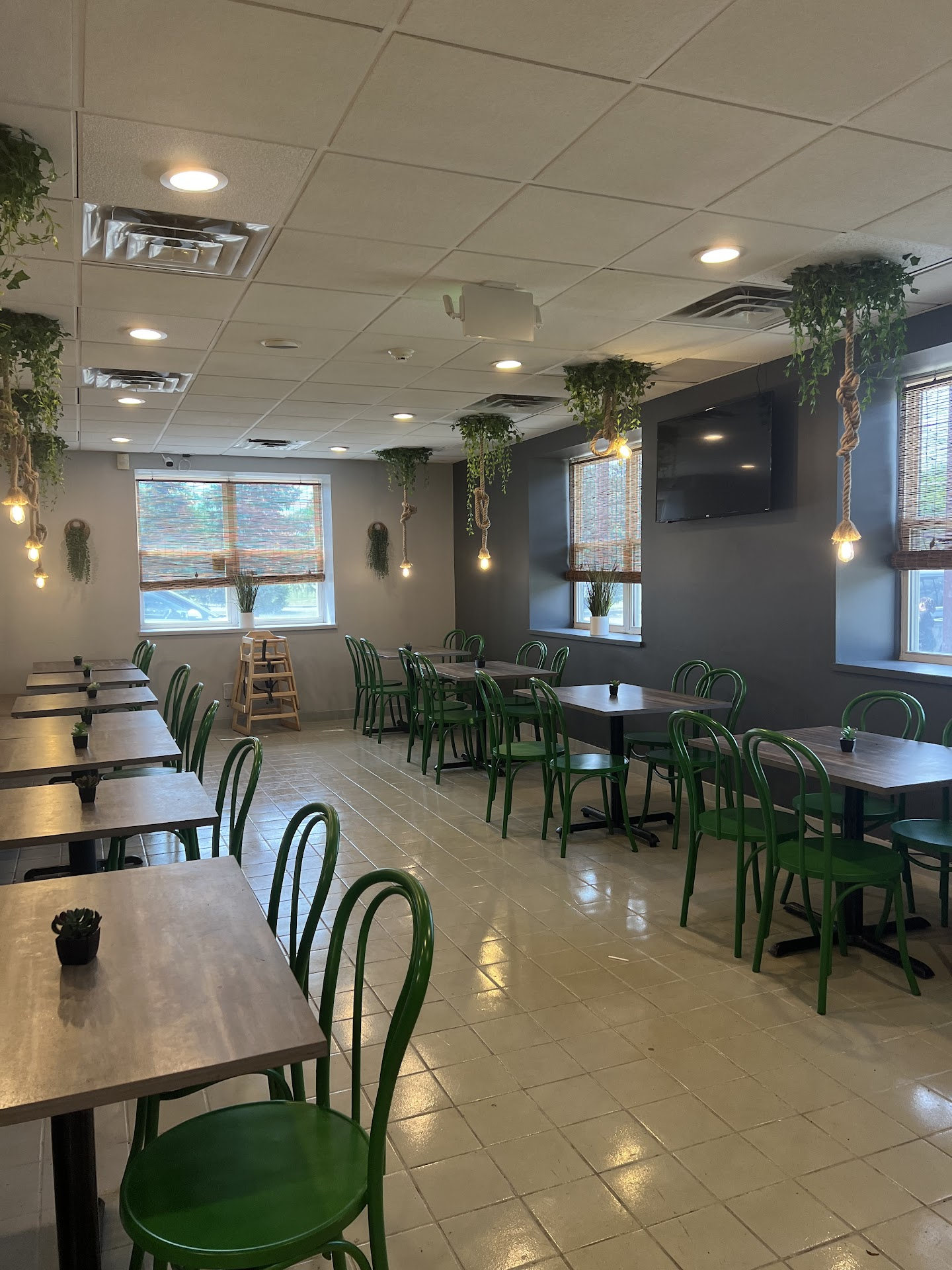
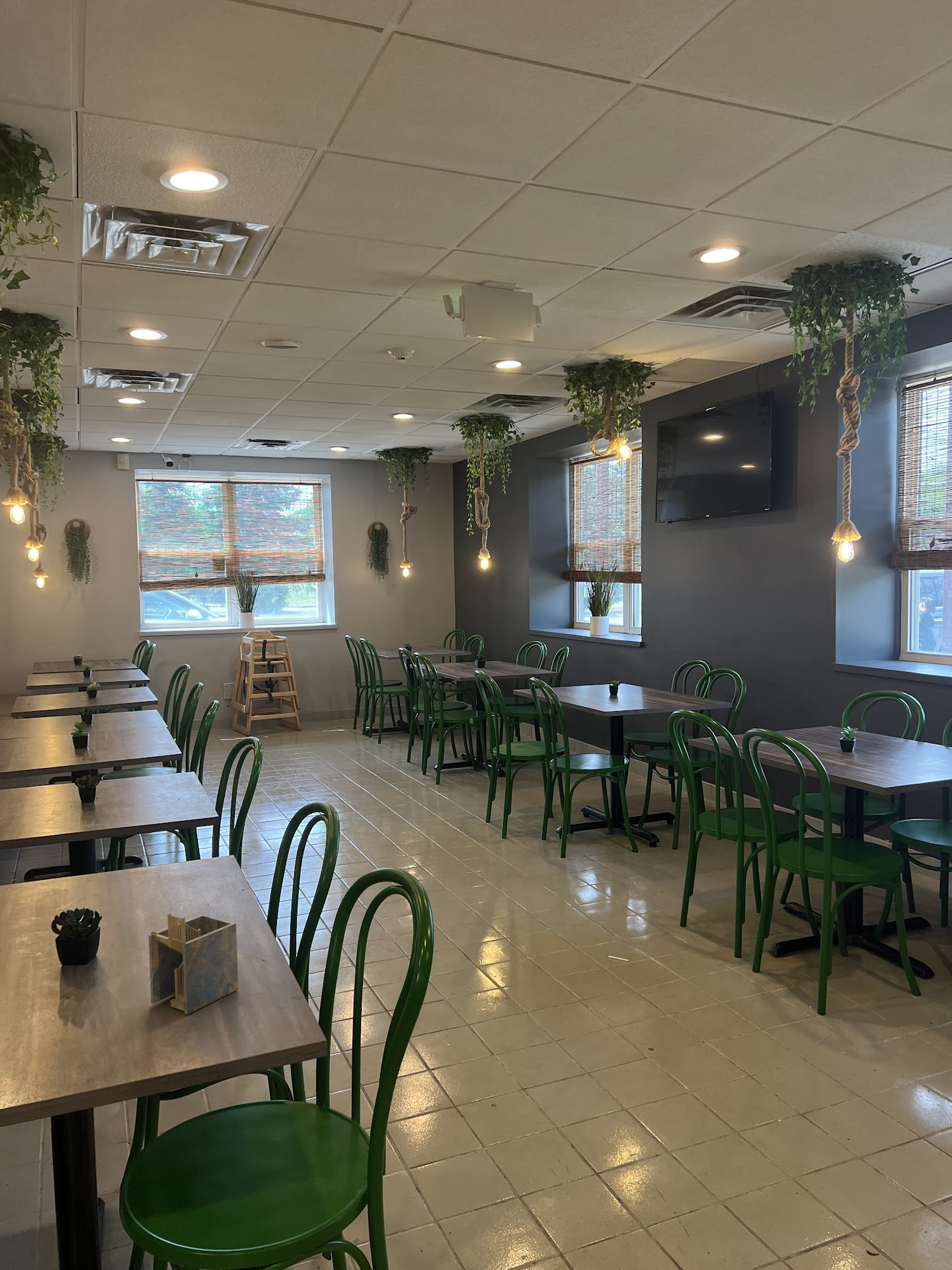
+ napkin holder (194, 951)
